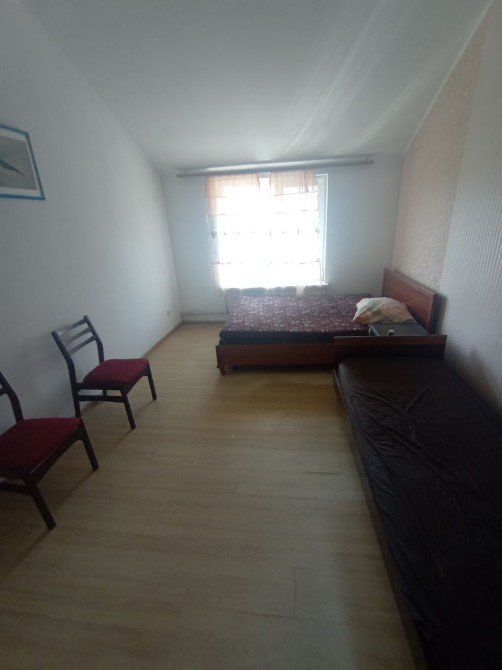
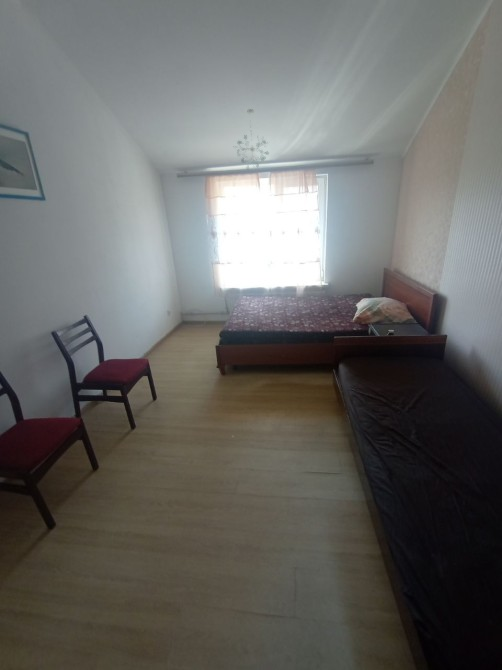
+ ceiling light fixture (251, 138)
